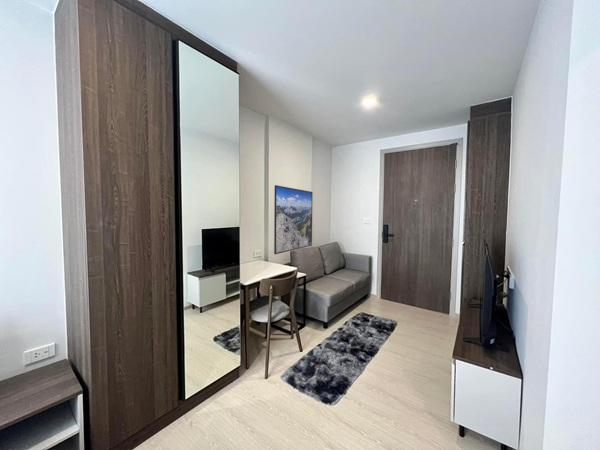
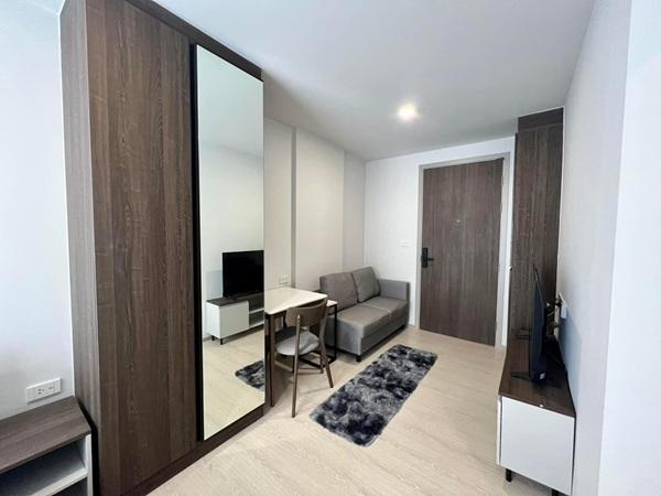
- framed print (295, 219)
